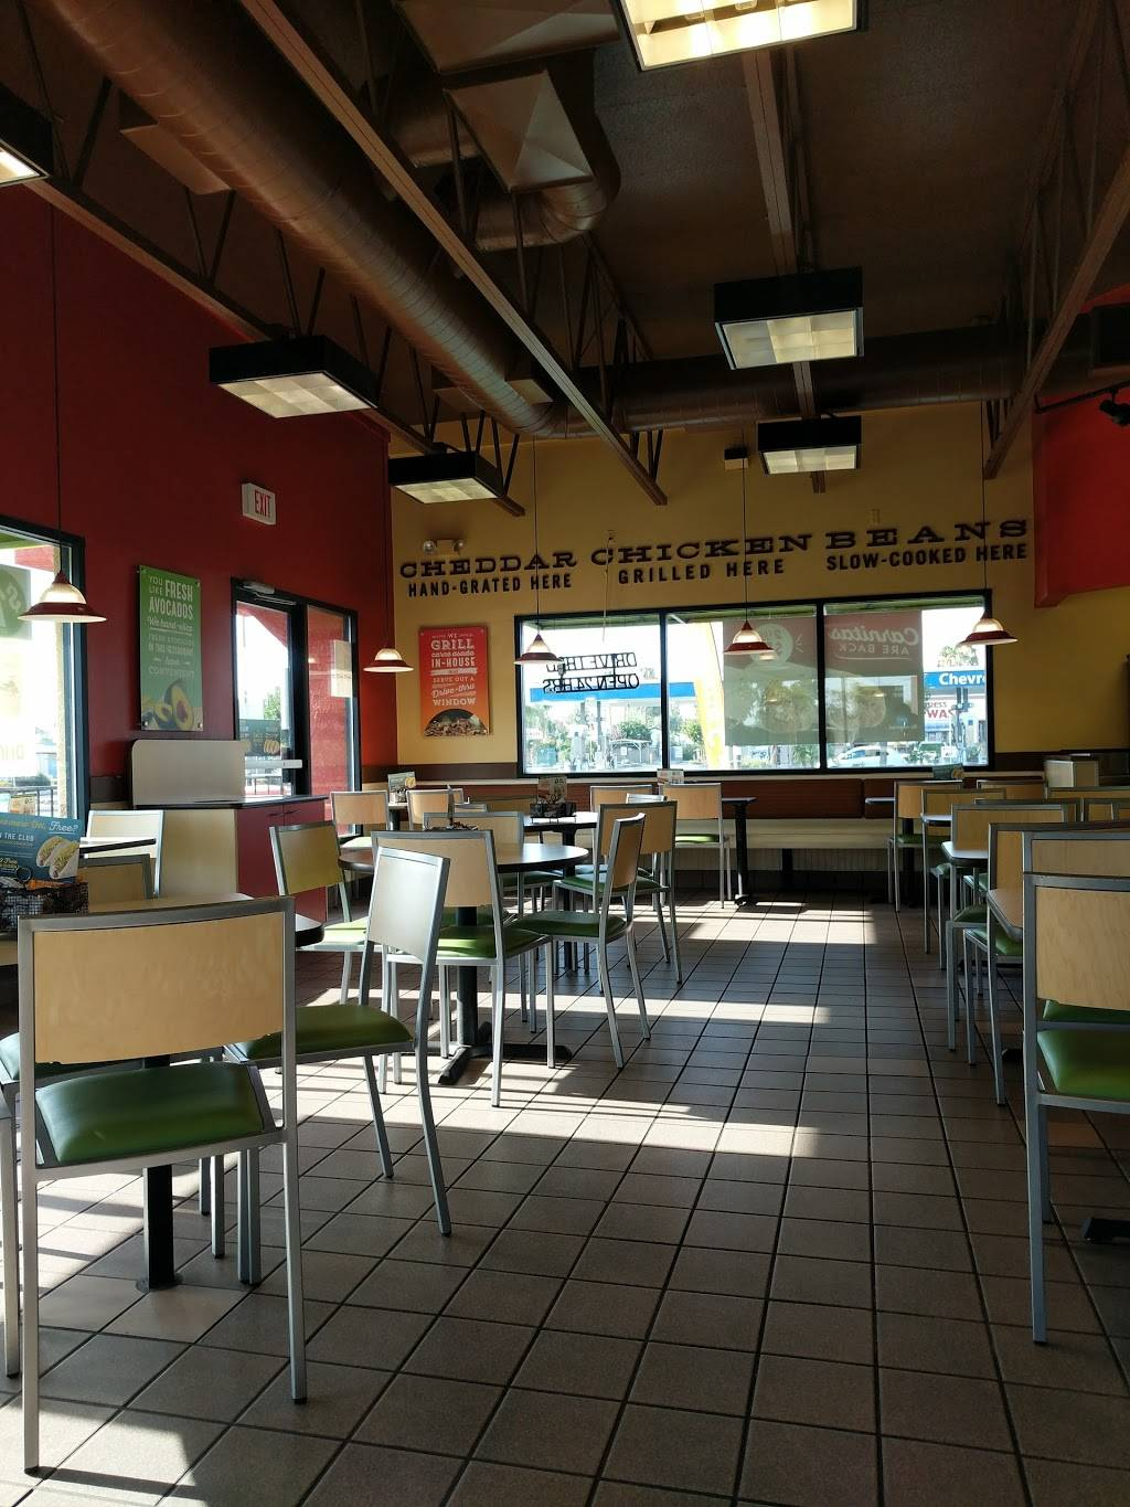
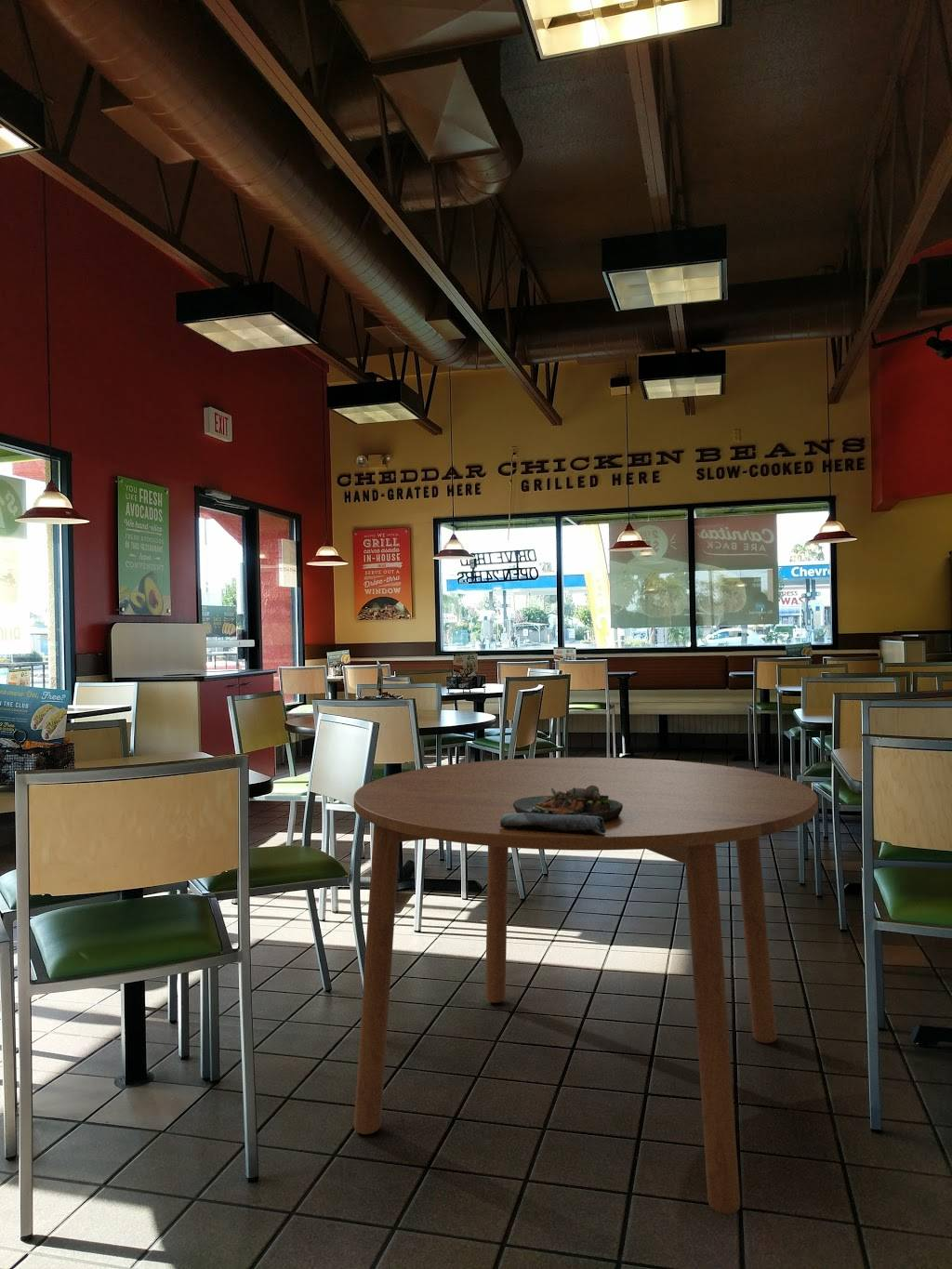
+ dining table (506, 933)
+ food plate (564, 803)
